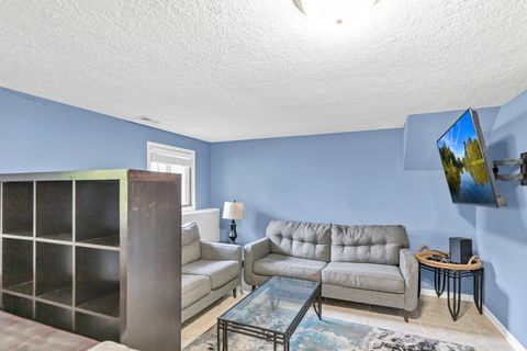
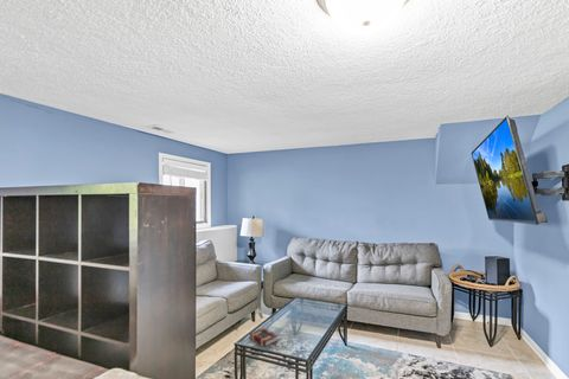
+ book (263, 336)
